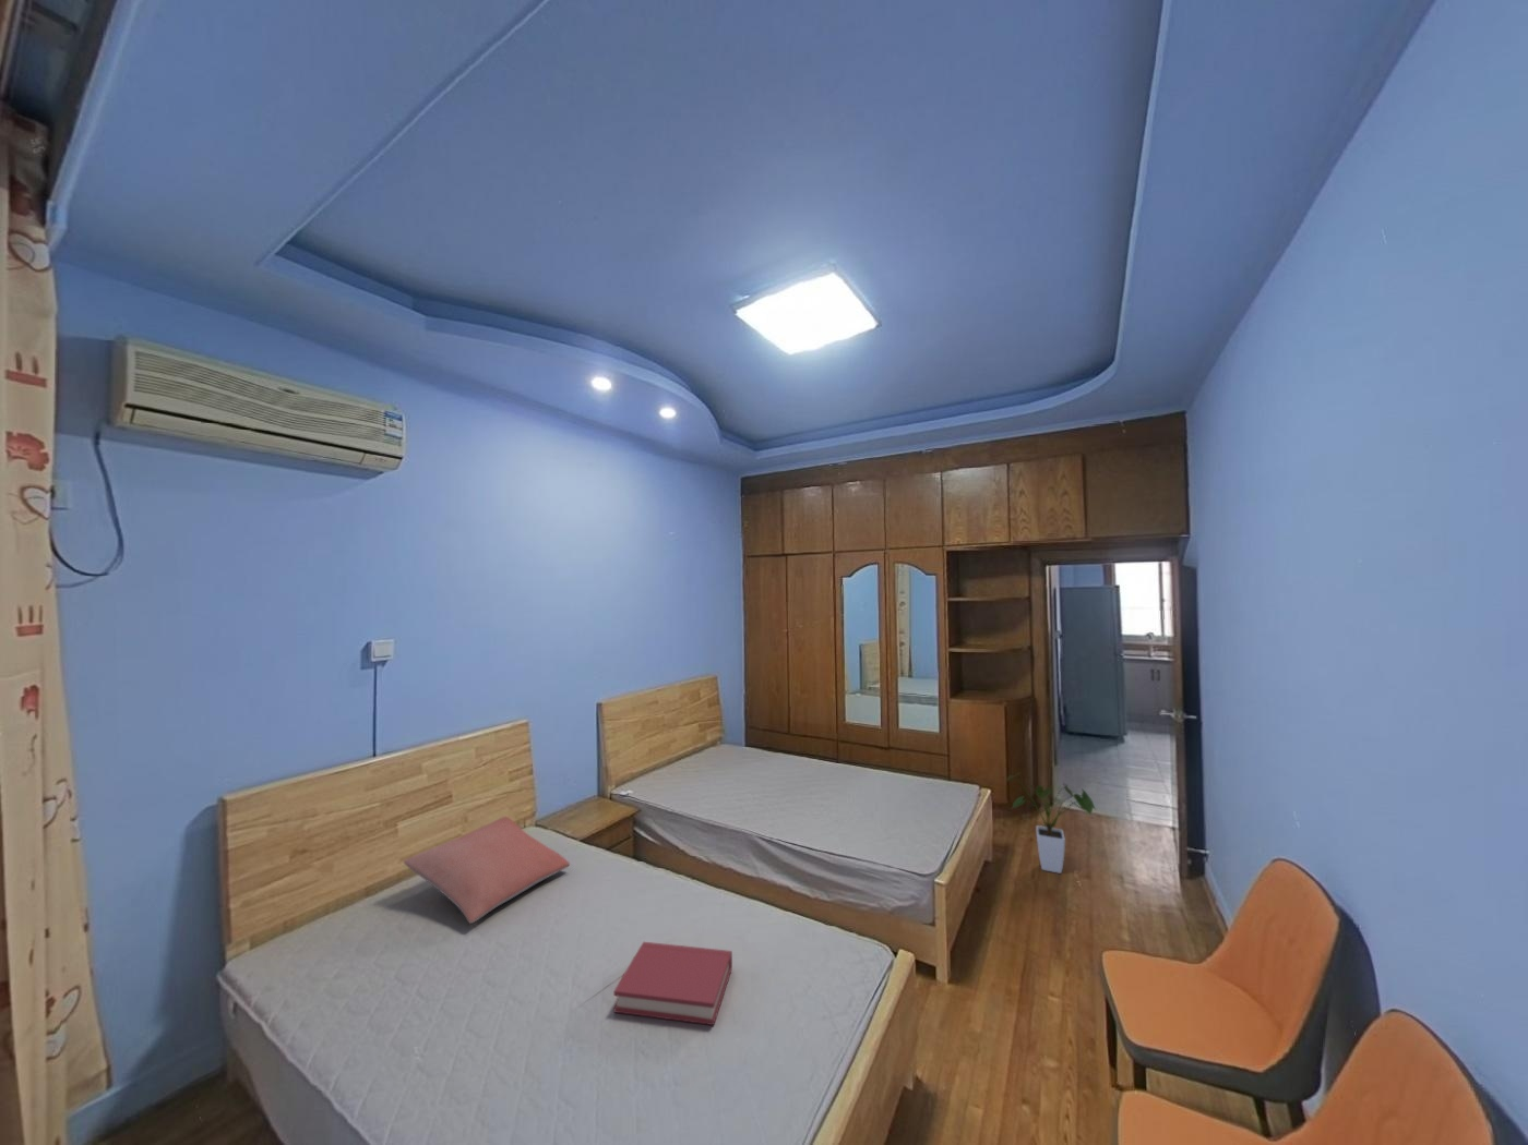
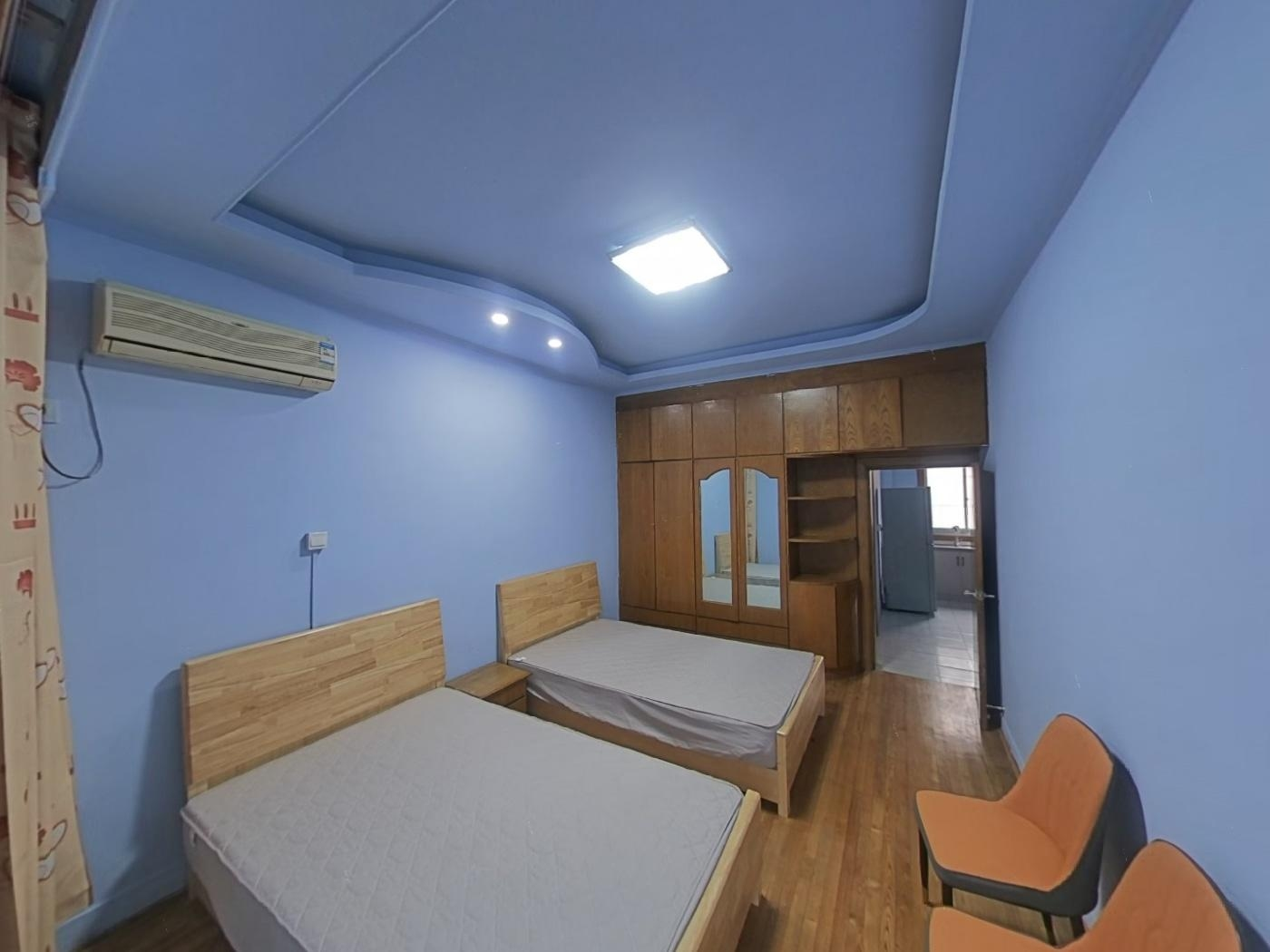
- hardback book (676, 979)
- house plant (1052, 825)
- pillow (490, 862)
